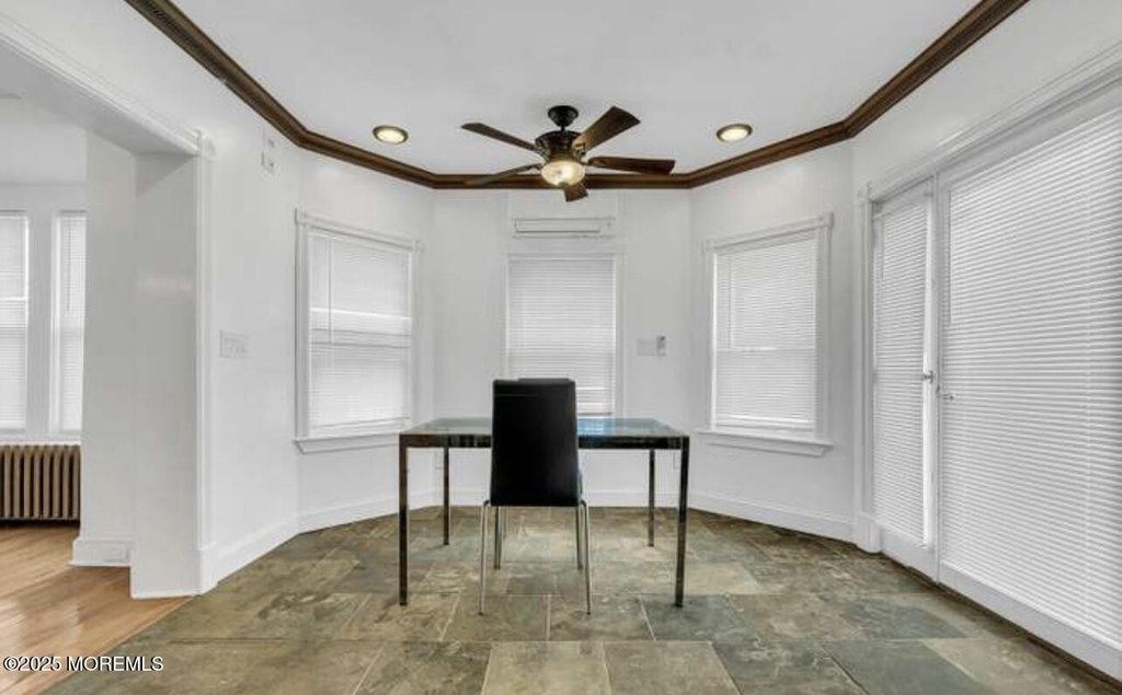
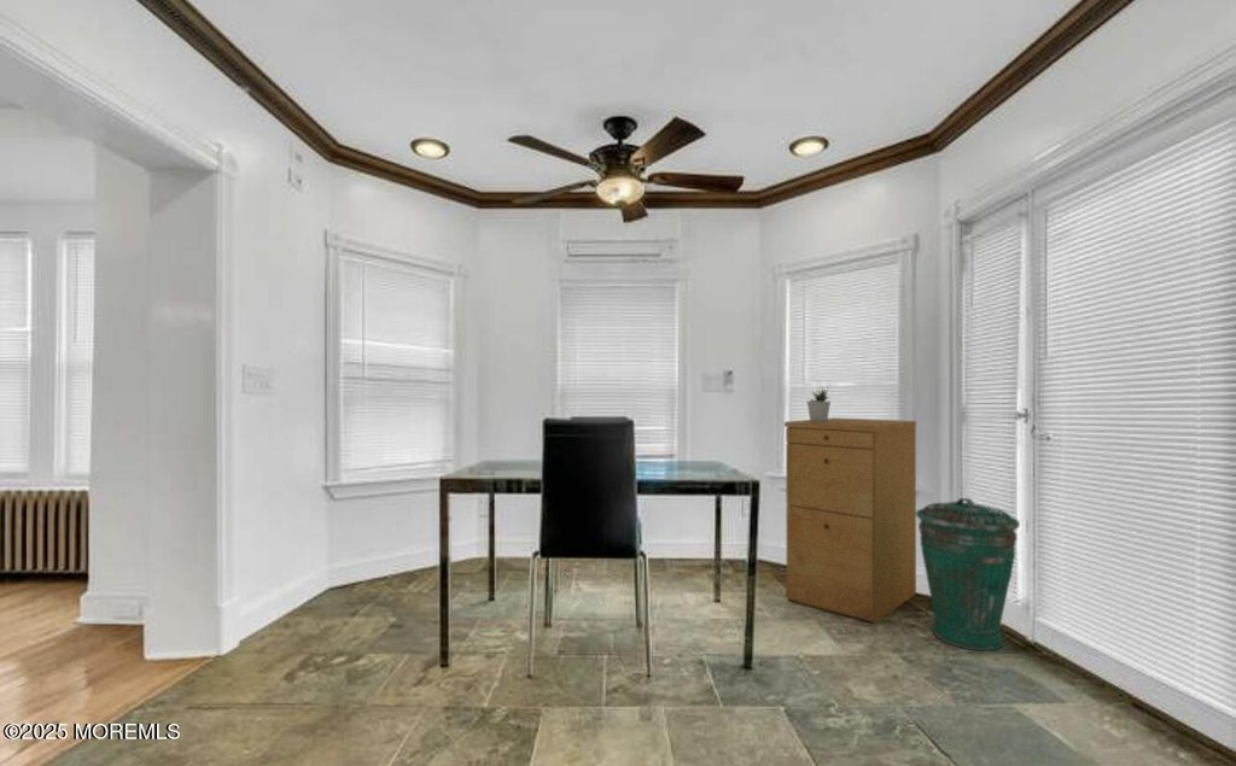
+ potted plant (818, 403)
+ trash can (966, 567)
+ filing cabinet (851, 509)
